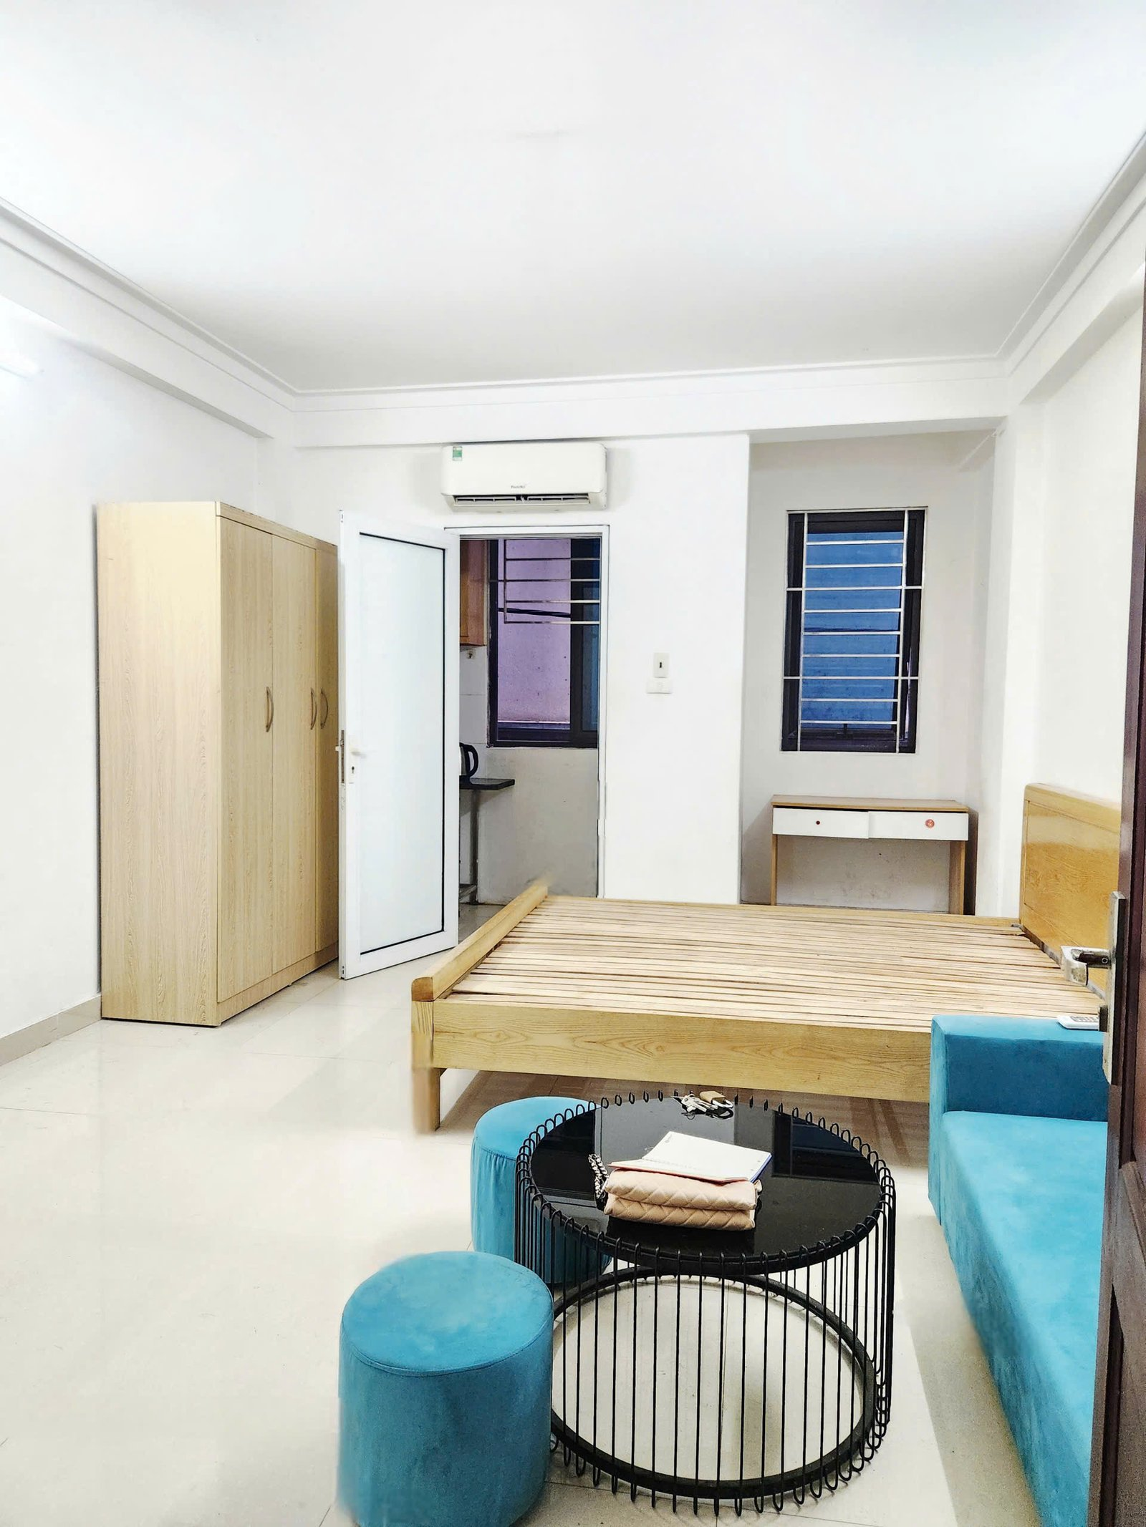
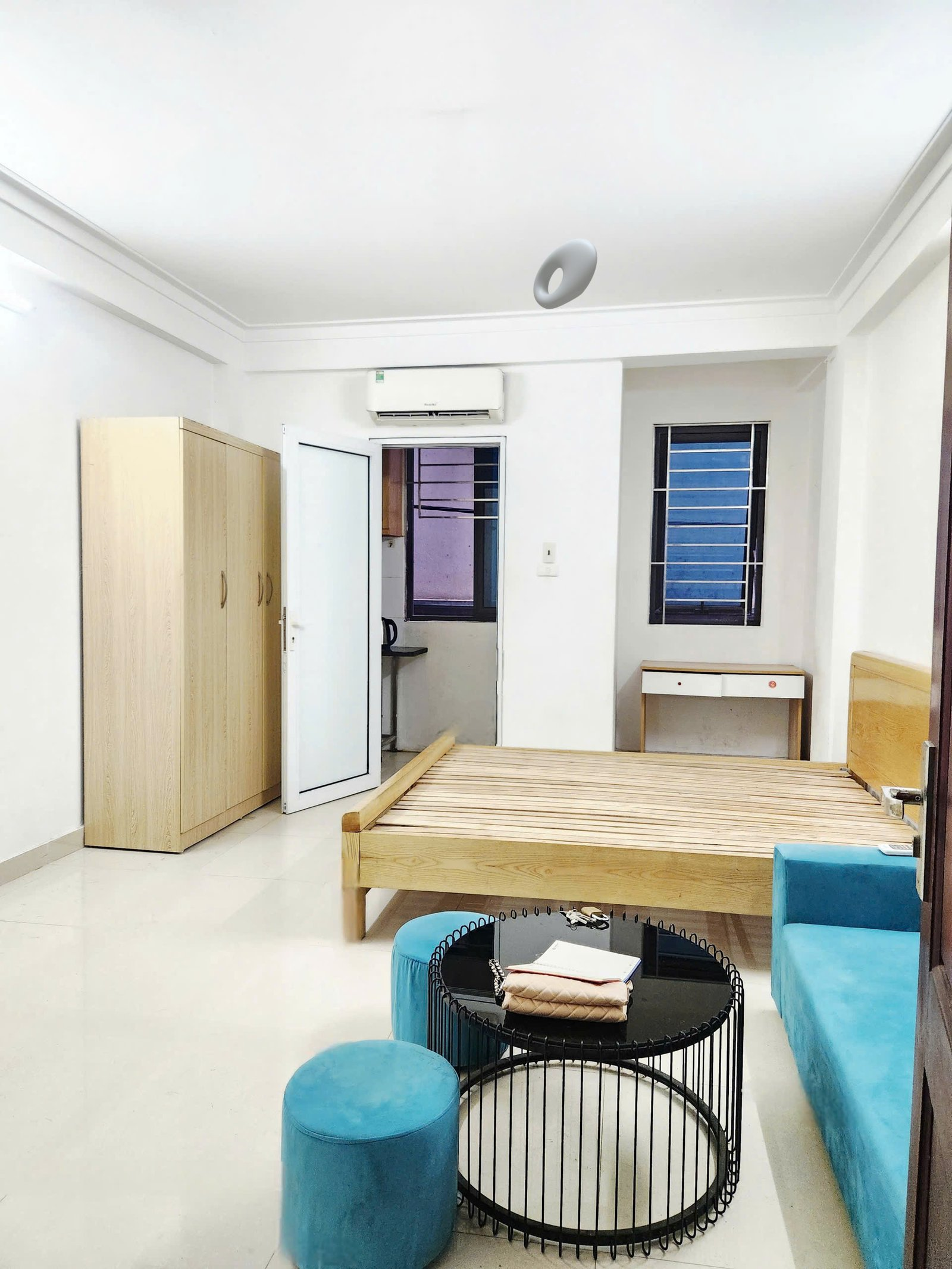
+ ceiling light (563, 272)
